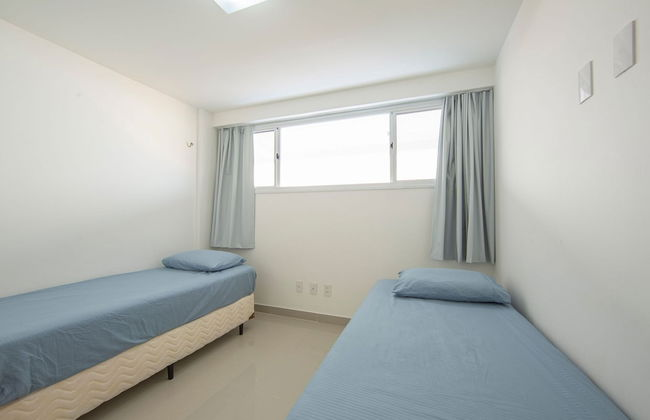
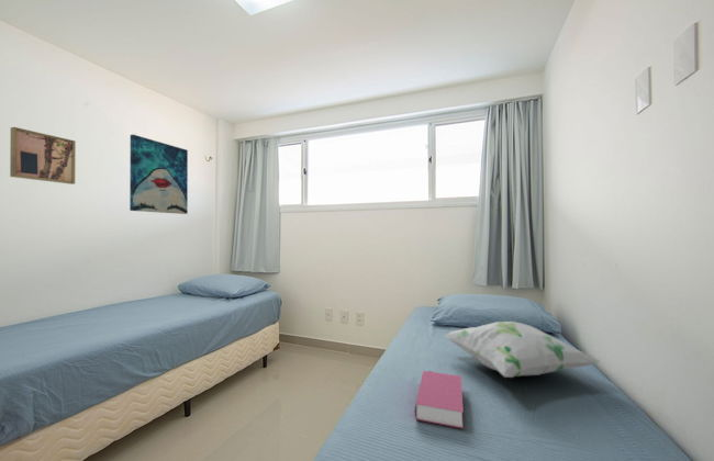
+ book (439, 395)
+ decorative pillow (512, 346)
+ wall art (160, 177)
+ wall art (44, 157)
